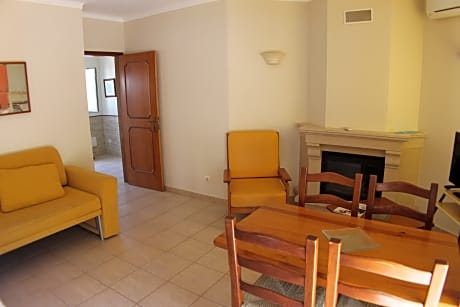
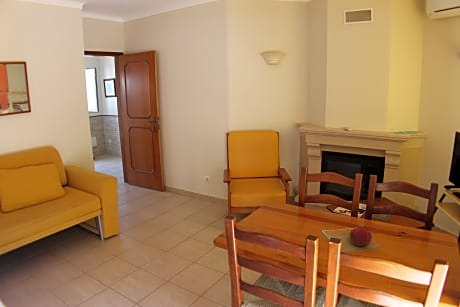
+ fruit (360, 235)
